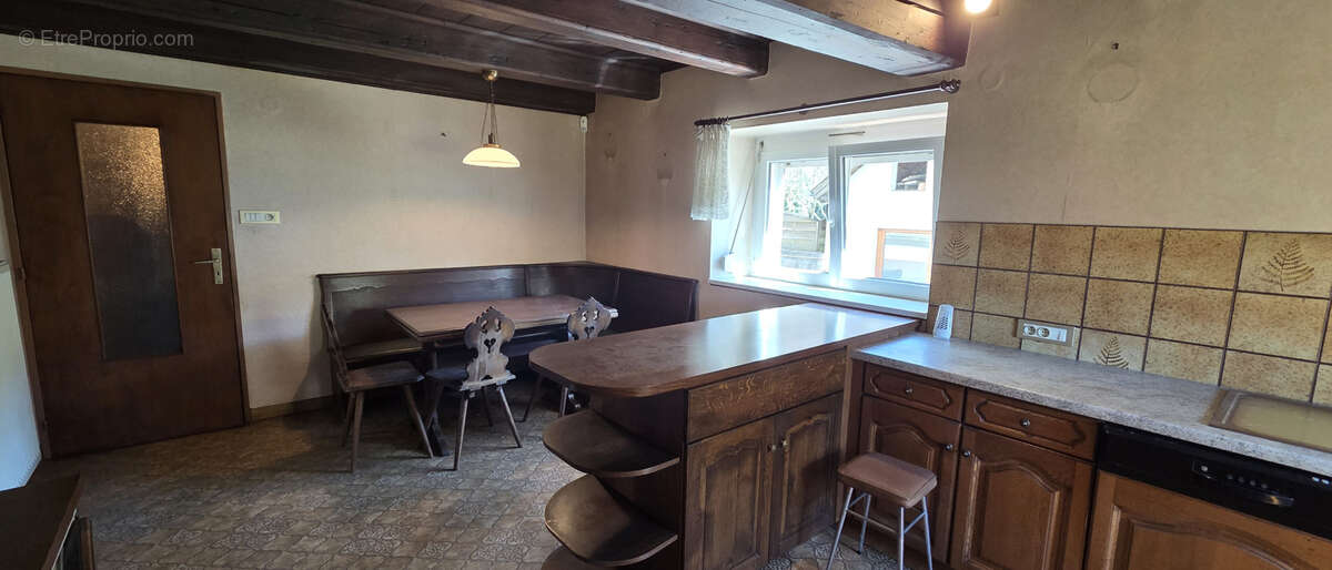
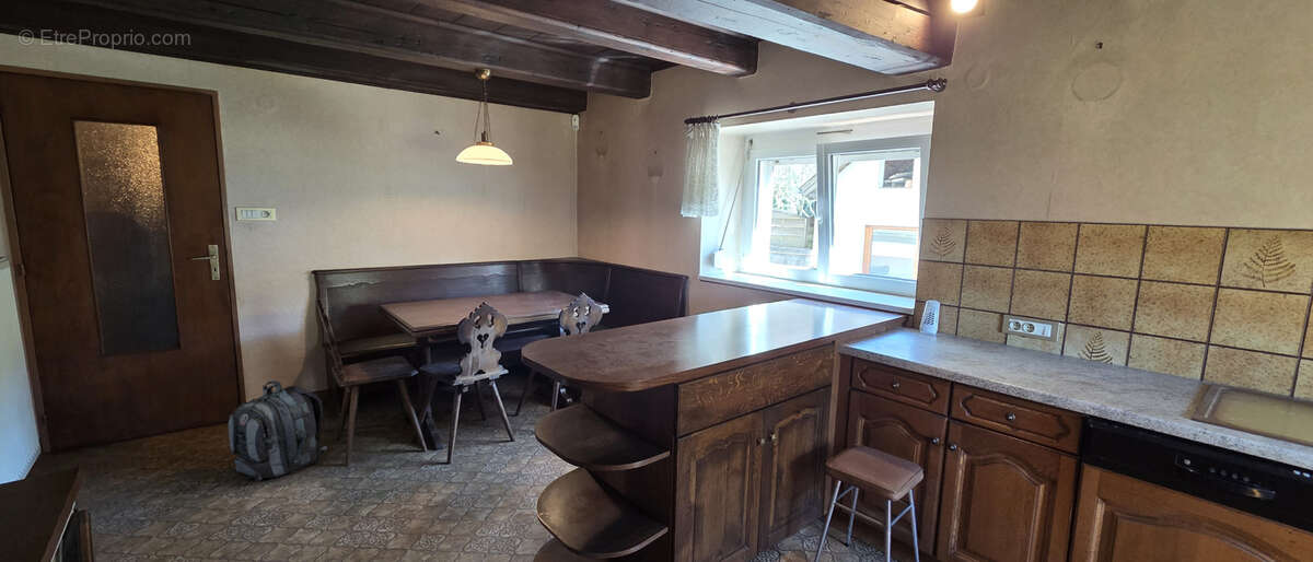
+ backpack (278, 423)
